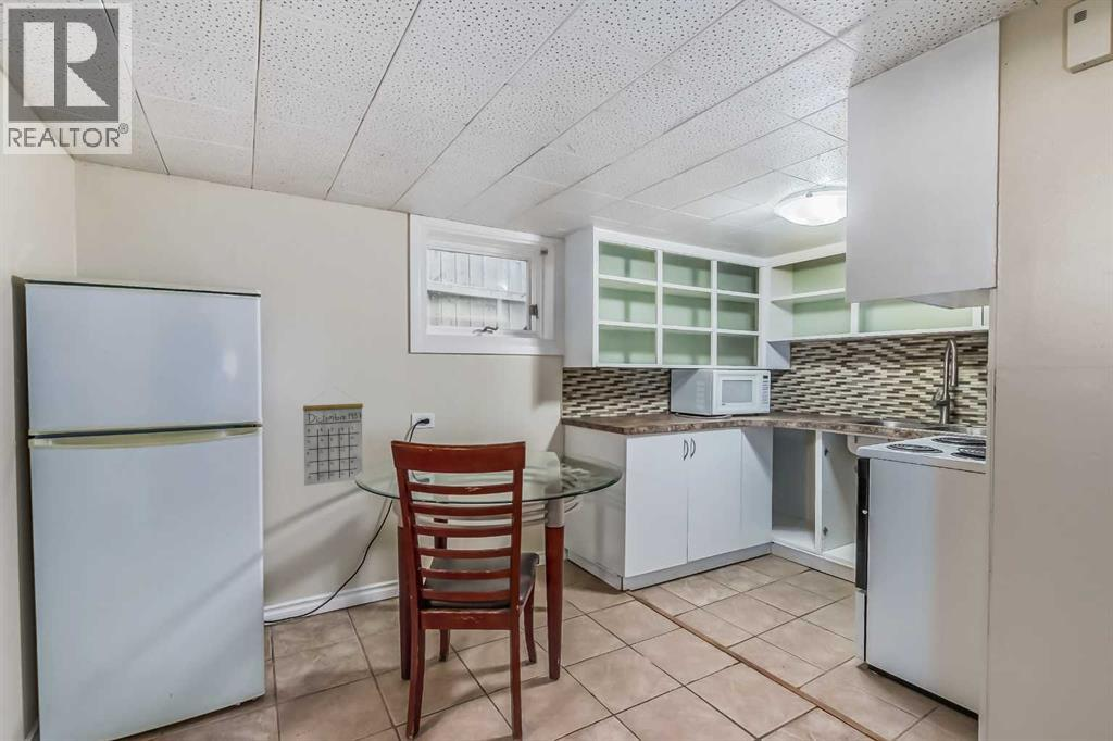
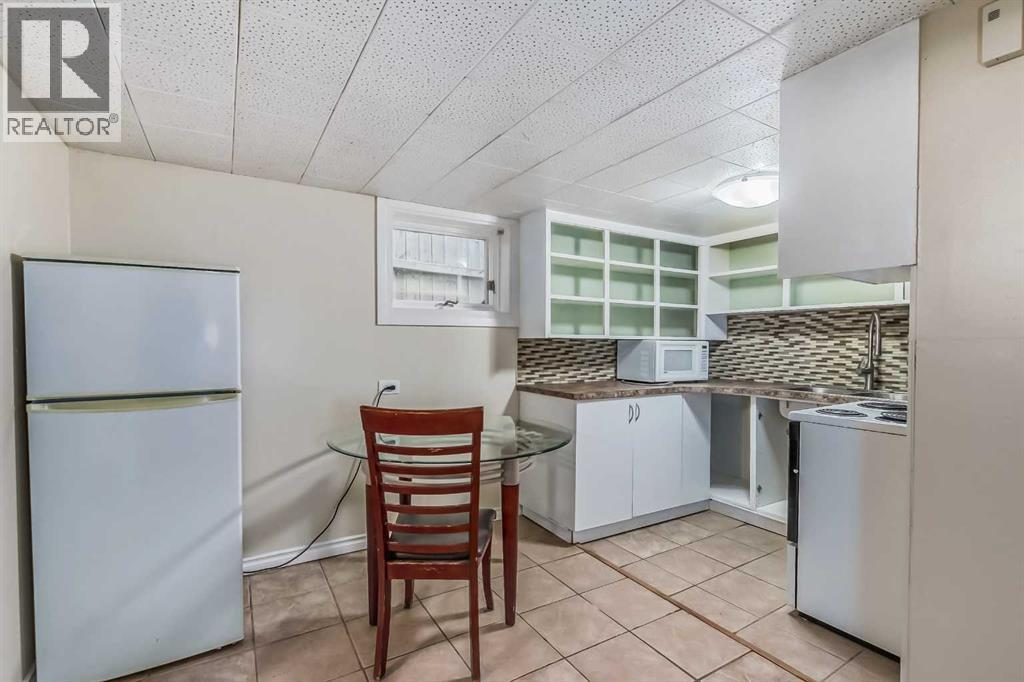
- calendar (334, 434)
